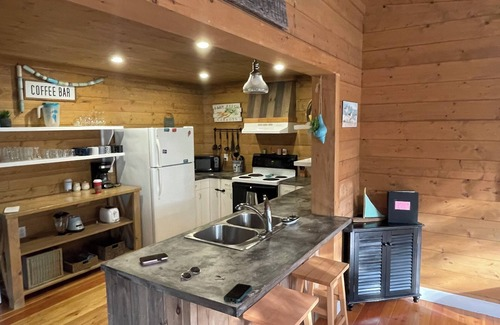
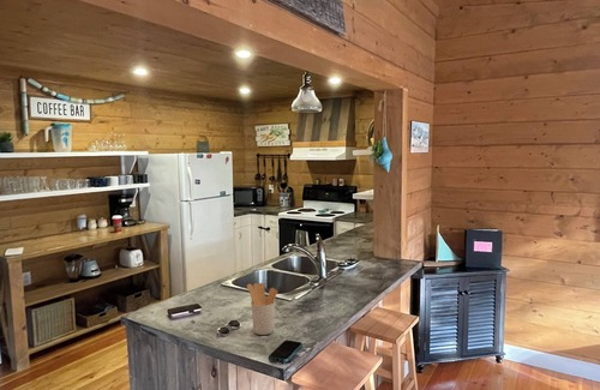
+ utensil holder (260, 306)
